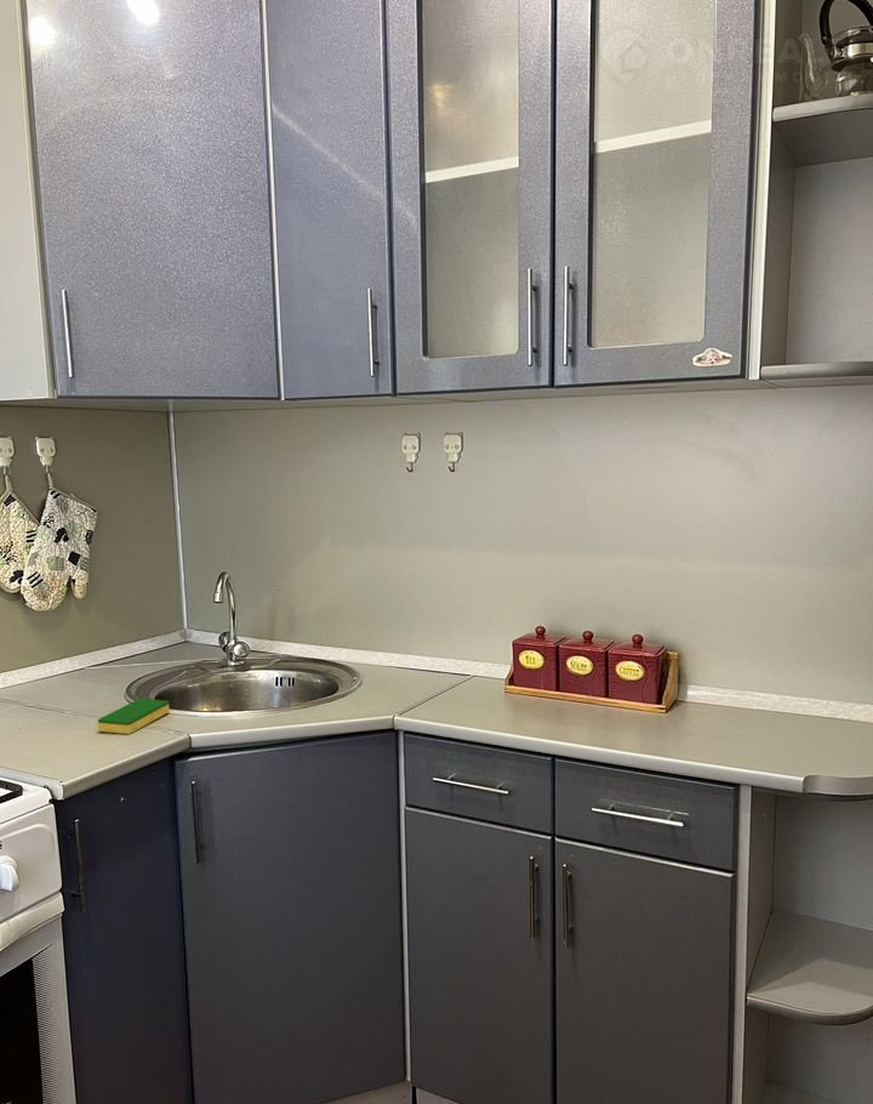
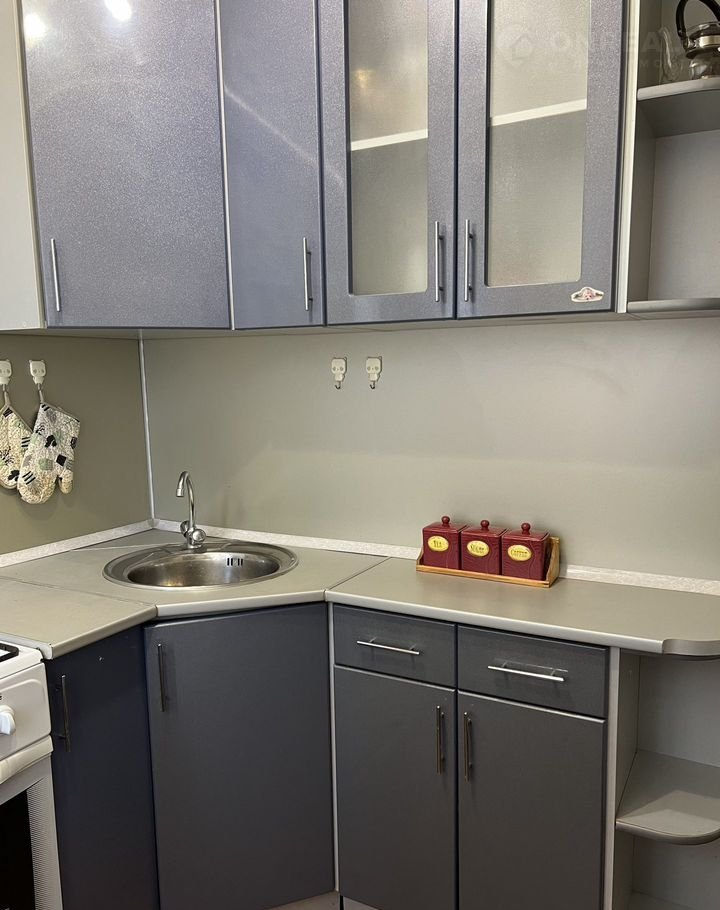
- dish sponge (135, 715)
